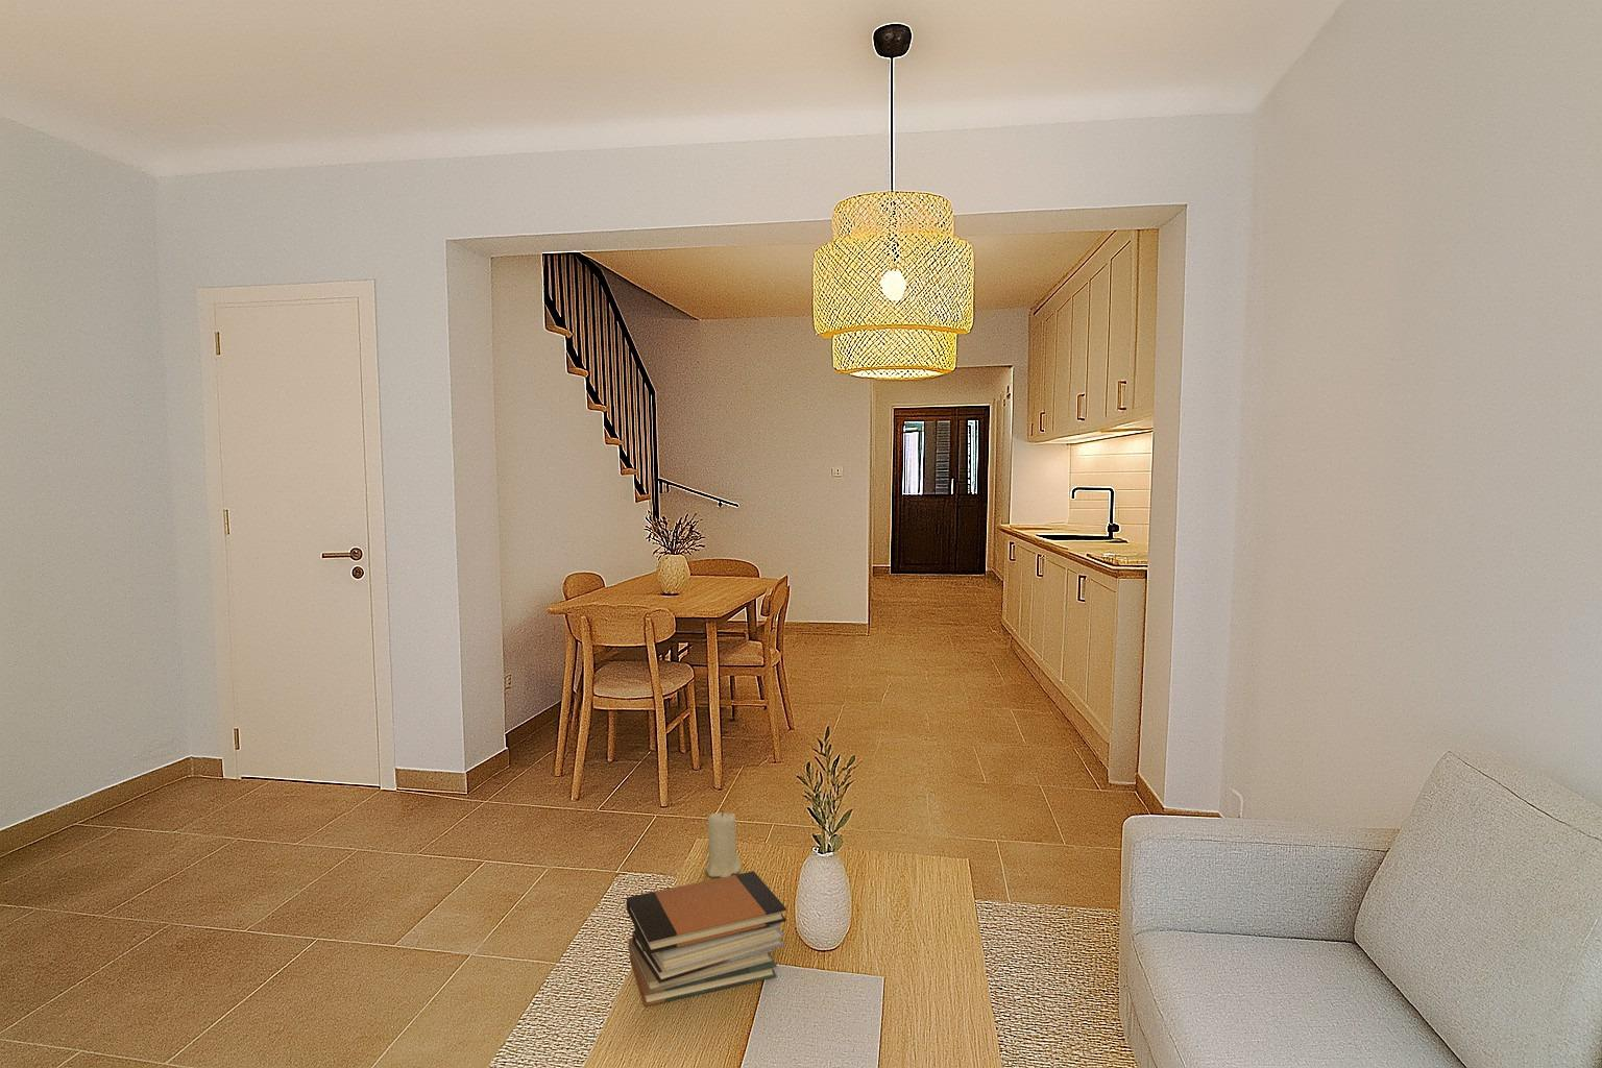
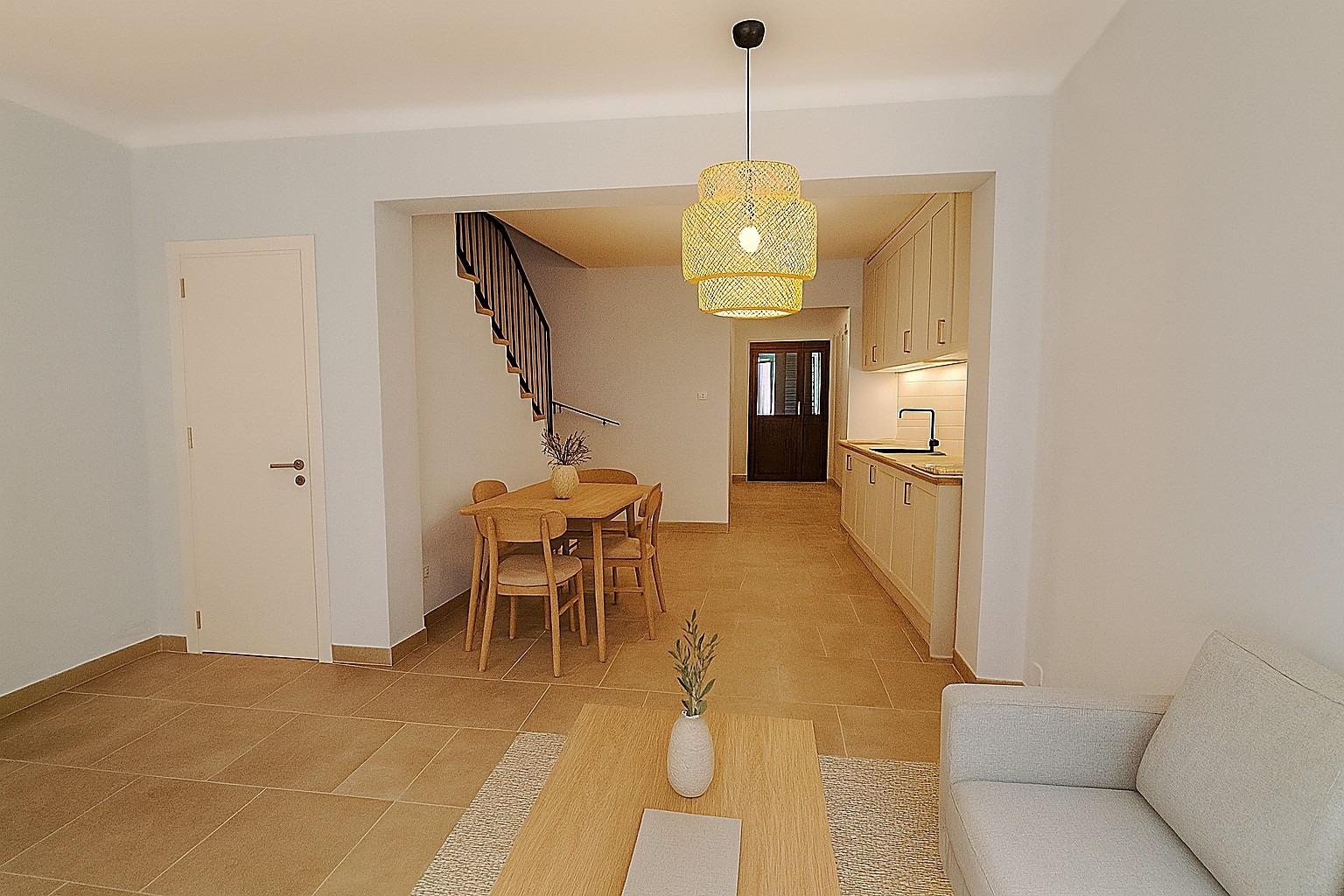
- candle (722, 840)
- book stack (706, 936)
